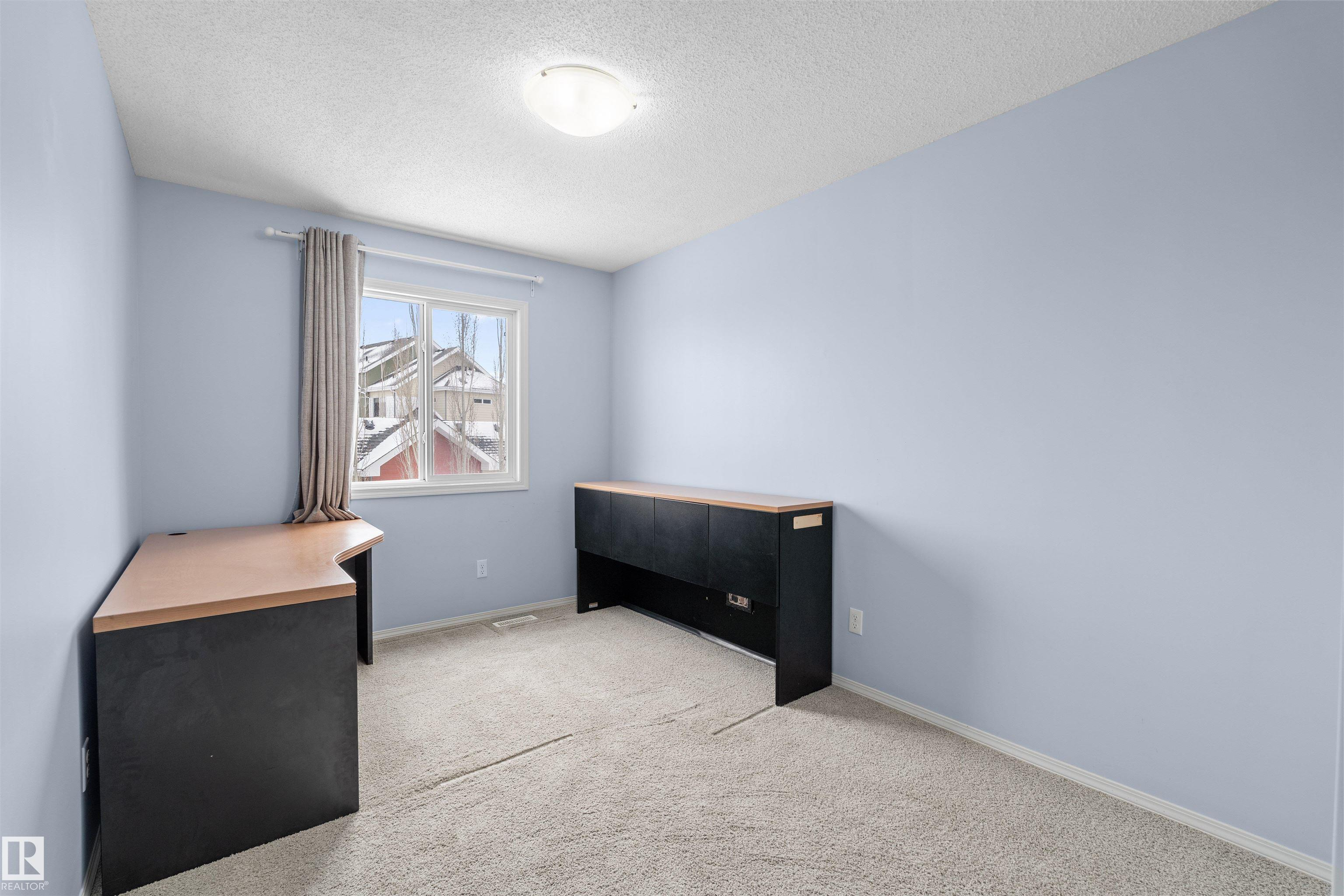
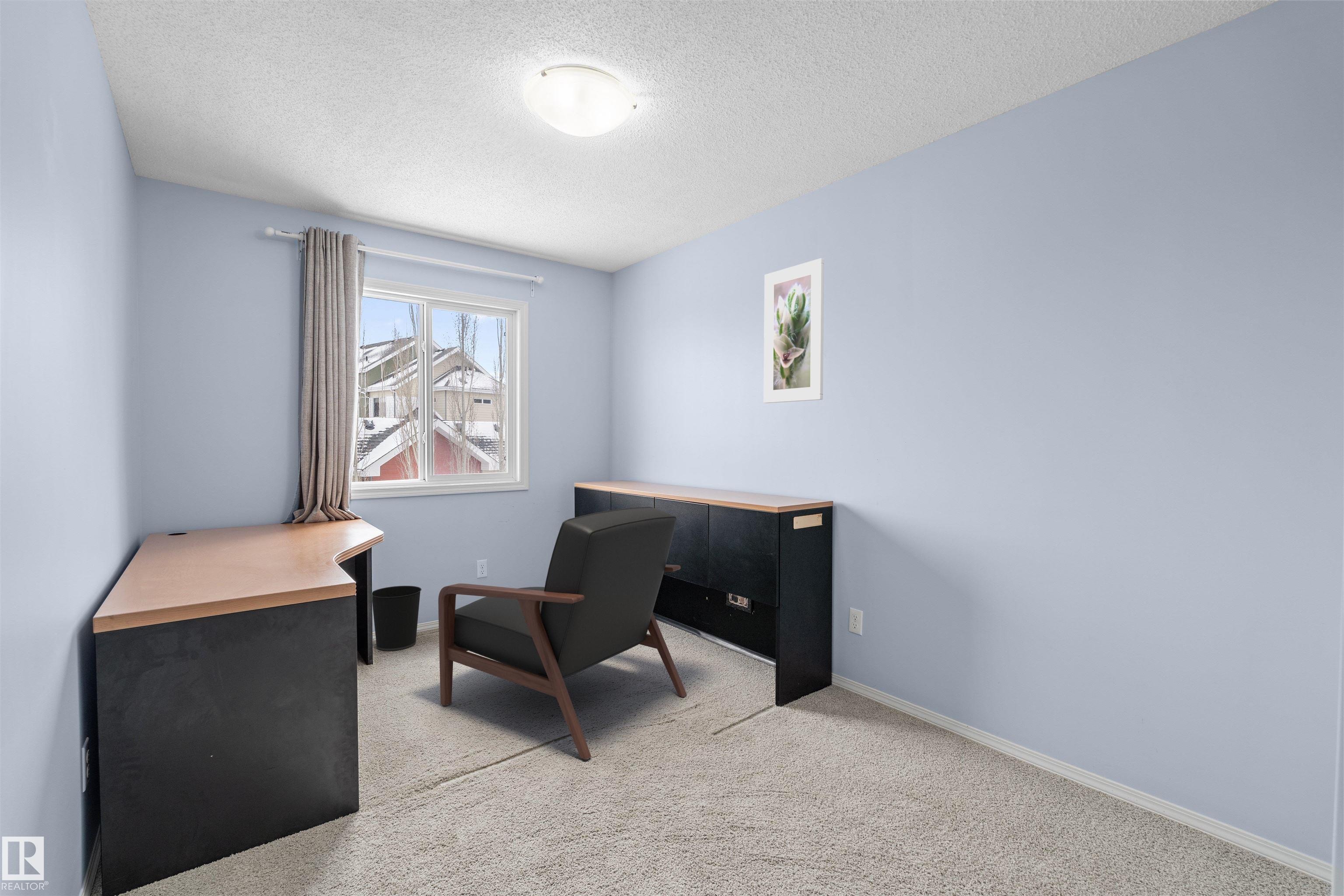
+ wastebasket (396, 618)
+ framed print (792, 334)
+ chair (562, 602)
